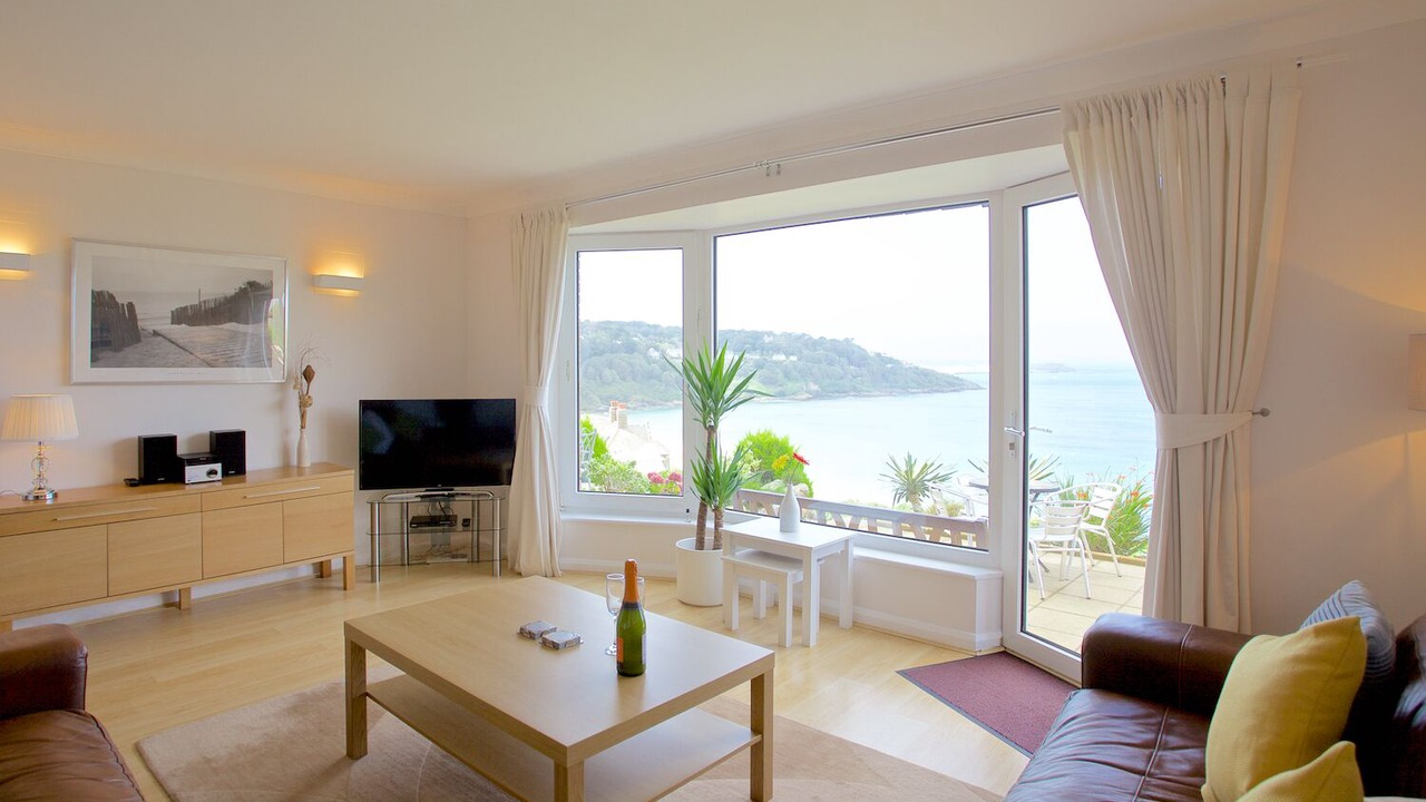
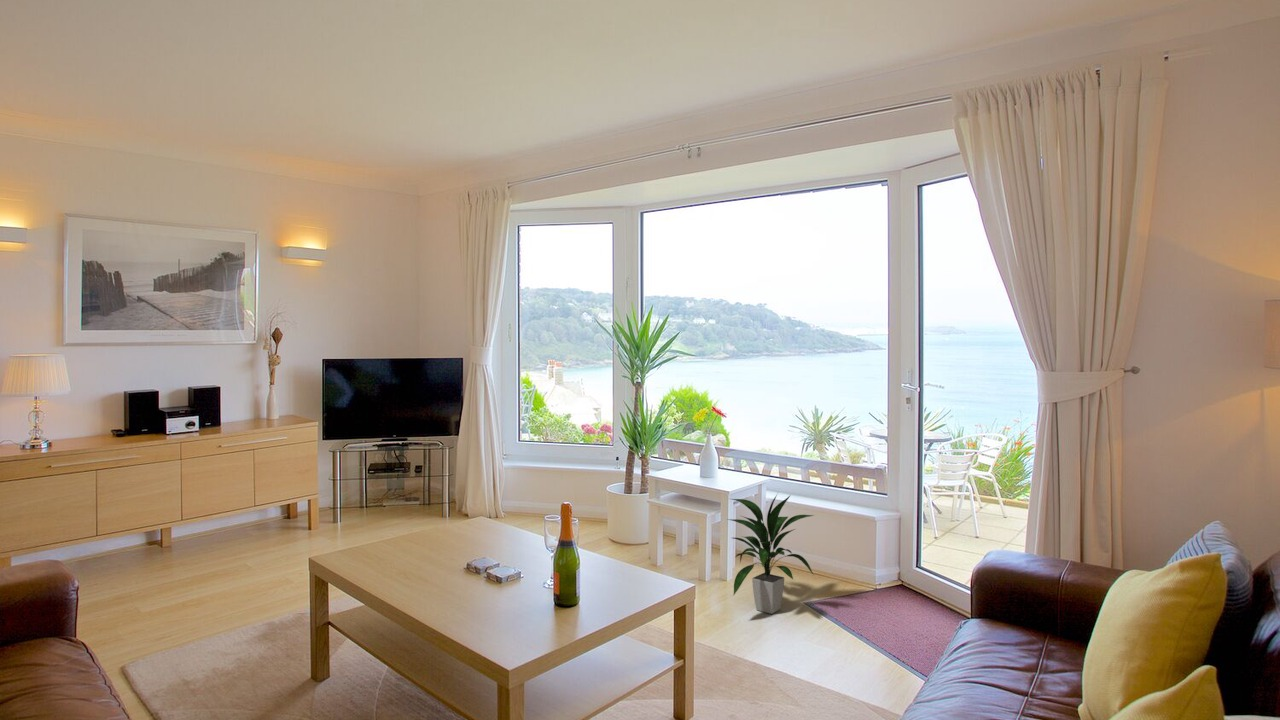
+ indoor plant (764, 550)
